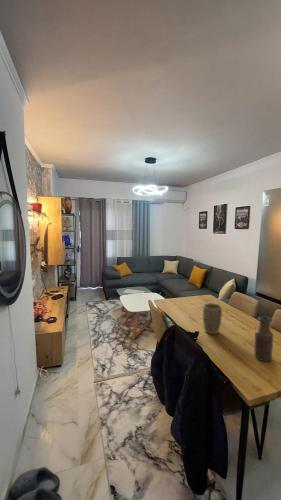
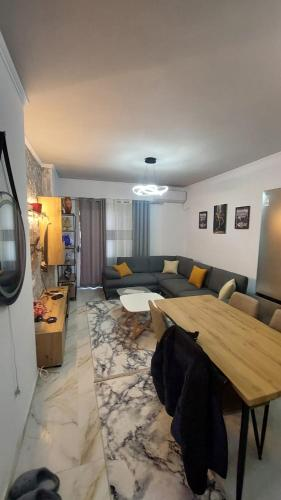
- bottle (263, 338)
- plant pot (212, 318)
